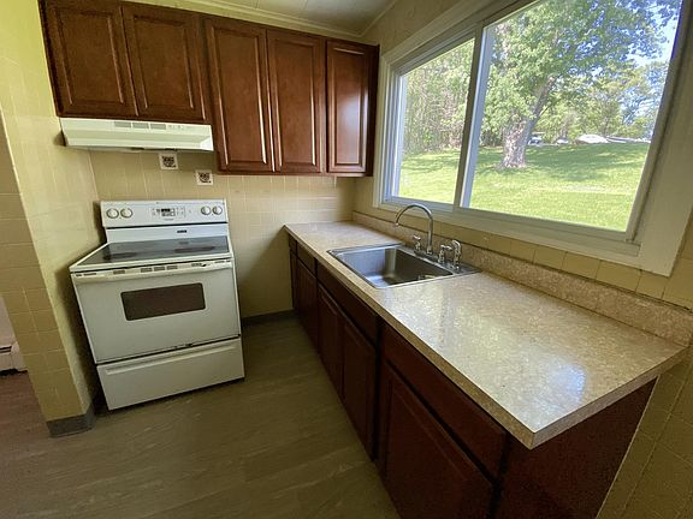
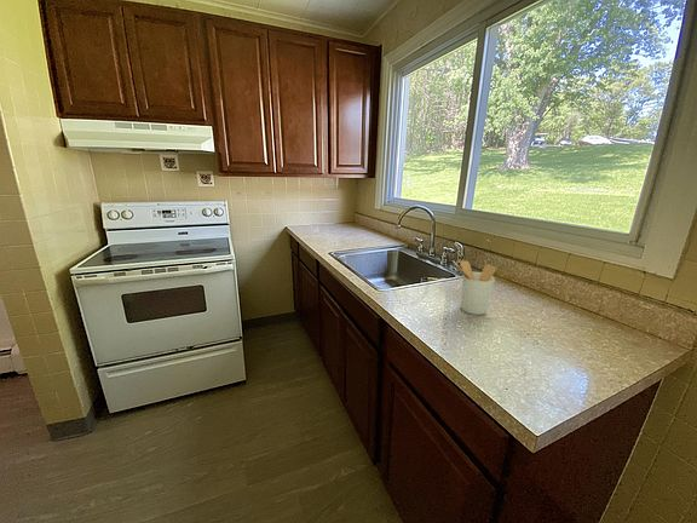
+ utensil holder (470, 285)
